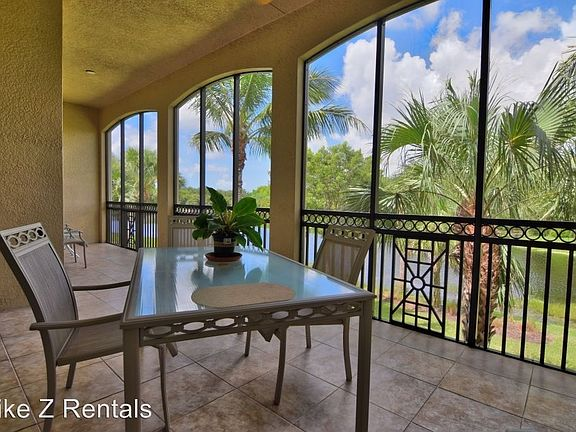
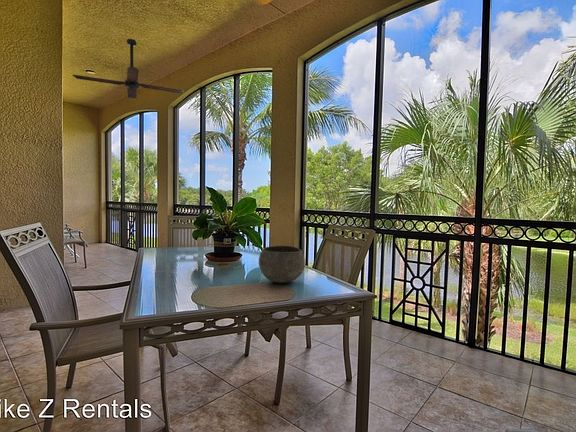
+ bowl (281, 264)
+ ceiling fan (131, 64)
